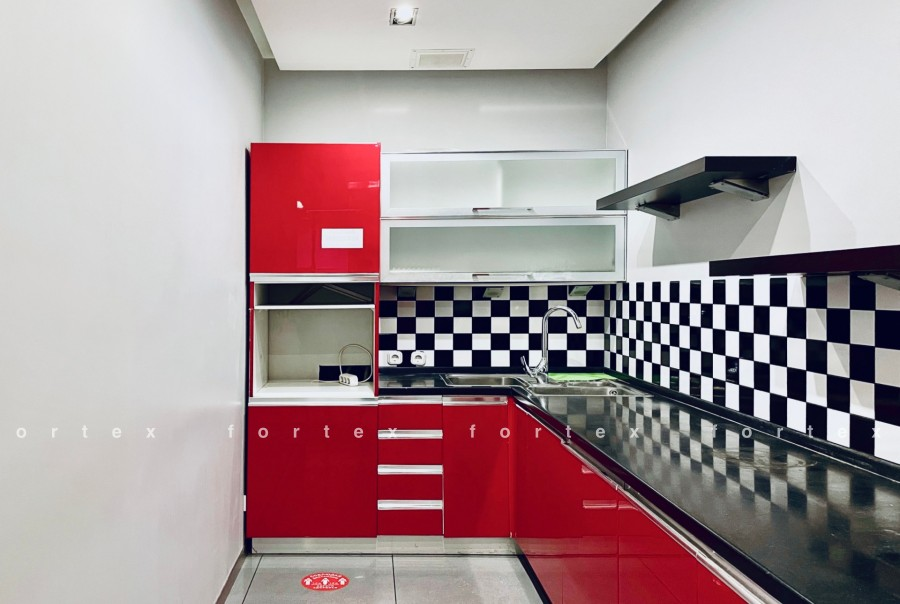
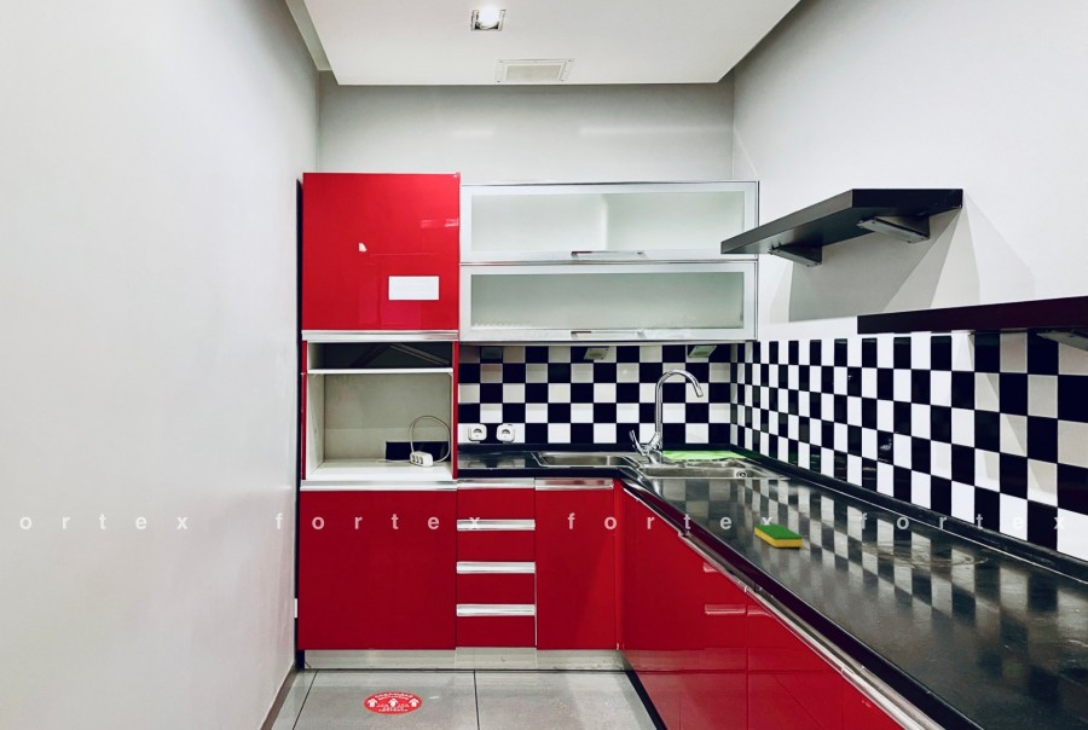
+ dish sponge (777, 534)
